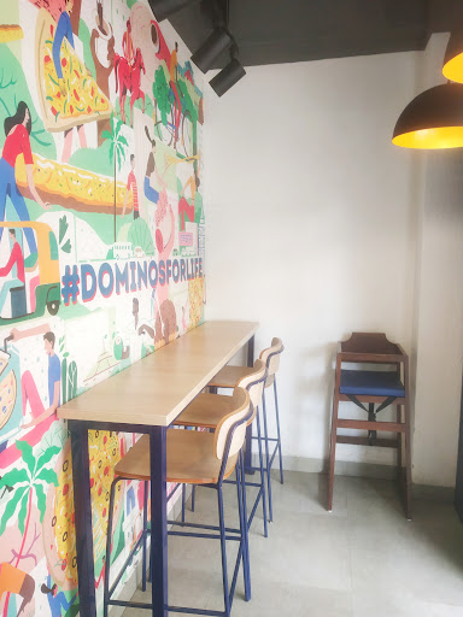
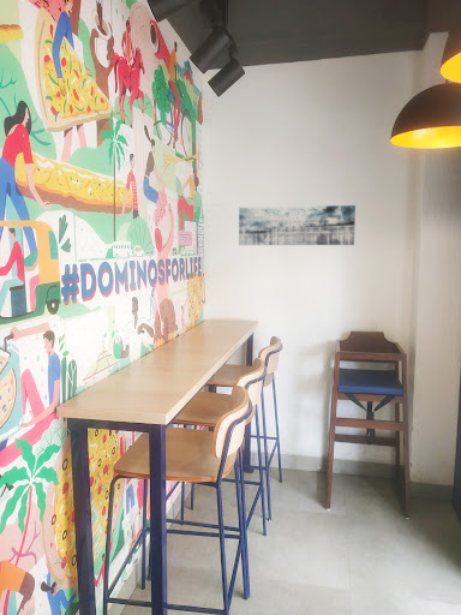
+ wall art (295, 226)
